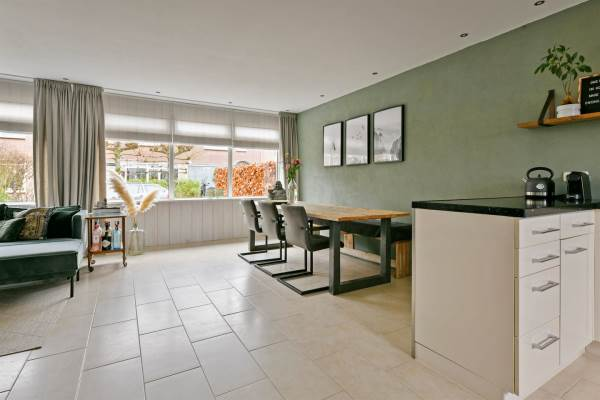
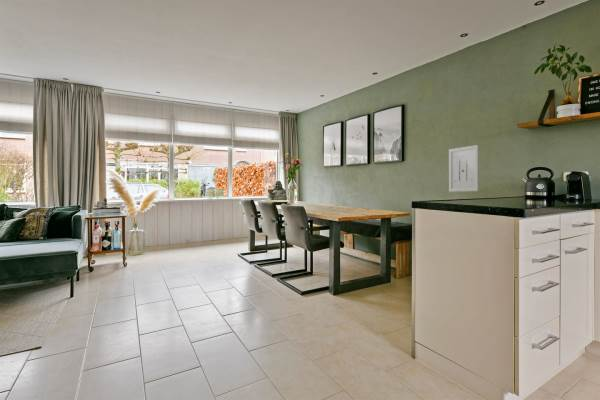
+ wall art (462, 169)
